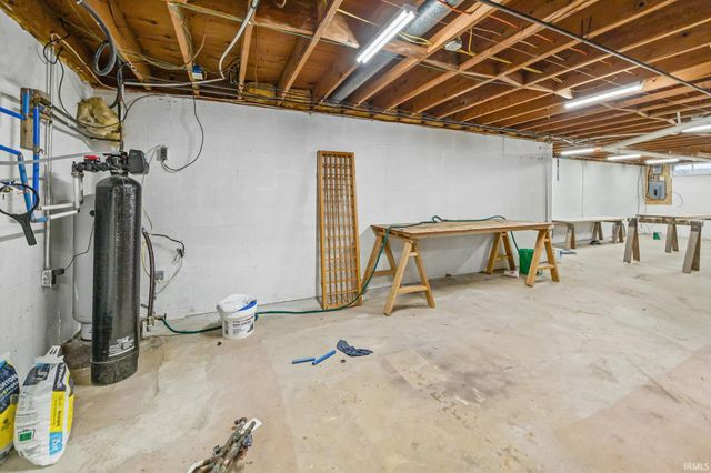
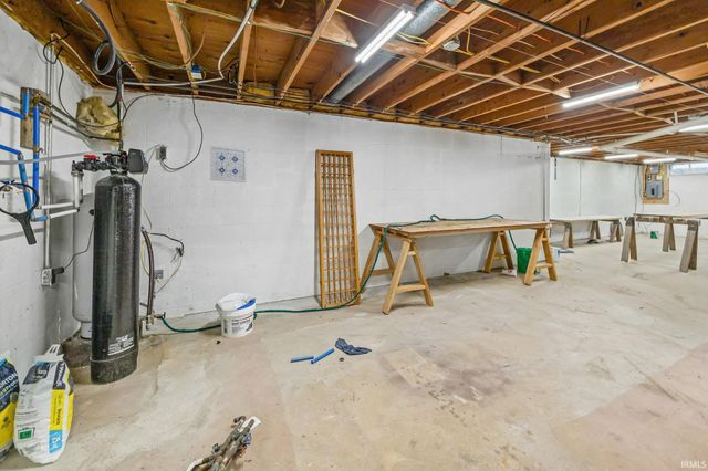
+ wall art (228, 164)
